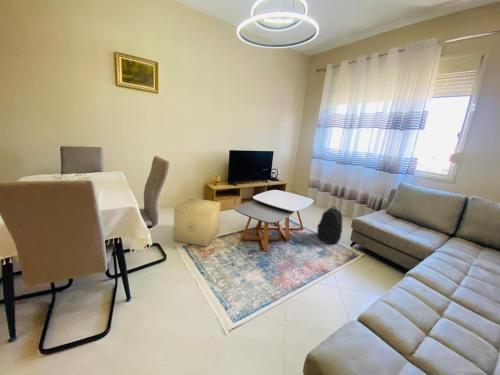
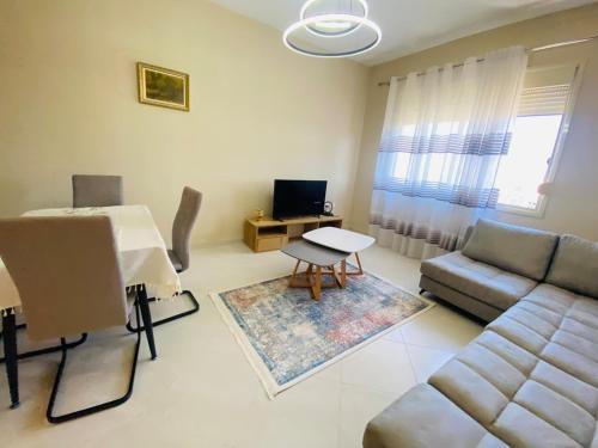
- backpack (330, 223)
- cardboard box (198, 220)
